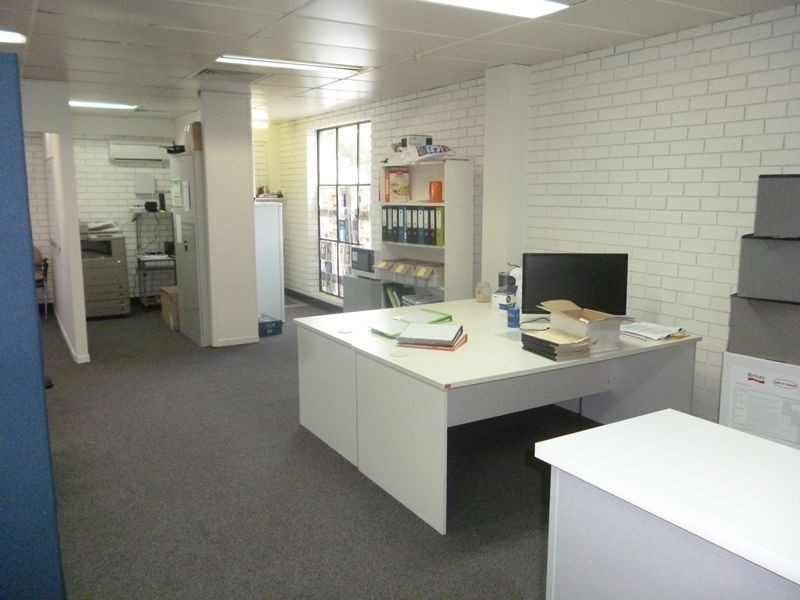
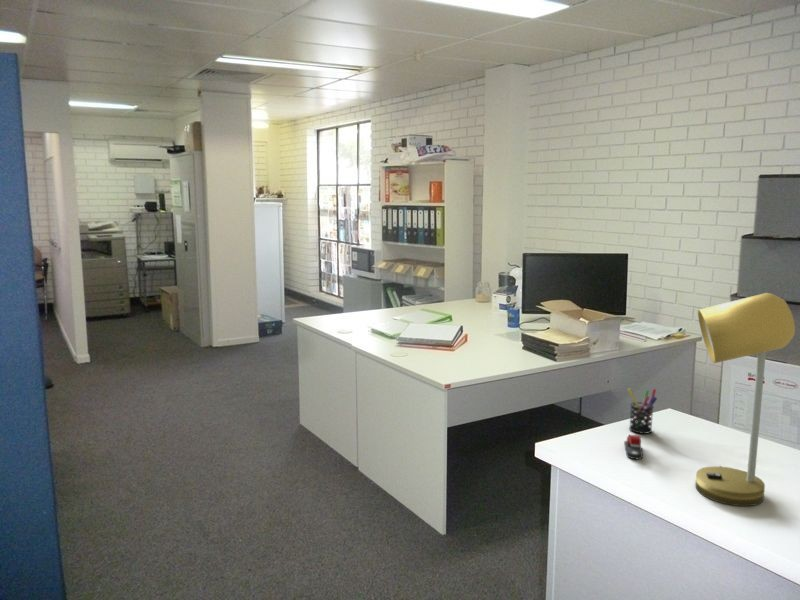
+ desk lamp (754, 394)
+ stapler (634, 442)
+ pen holder (643, 408)
